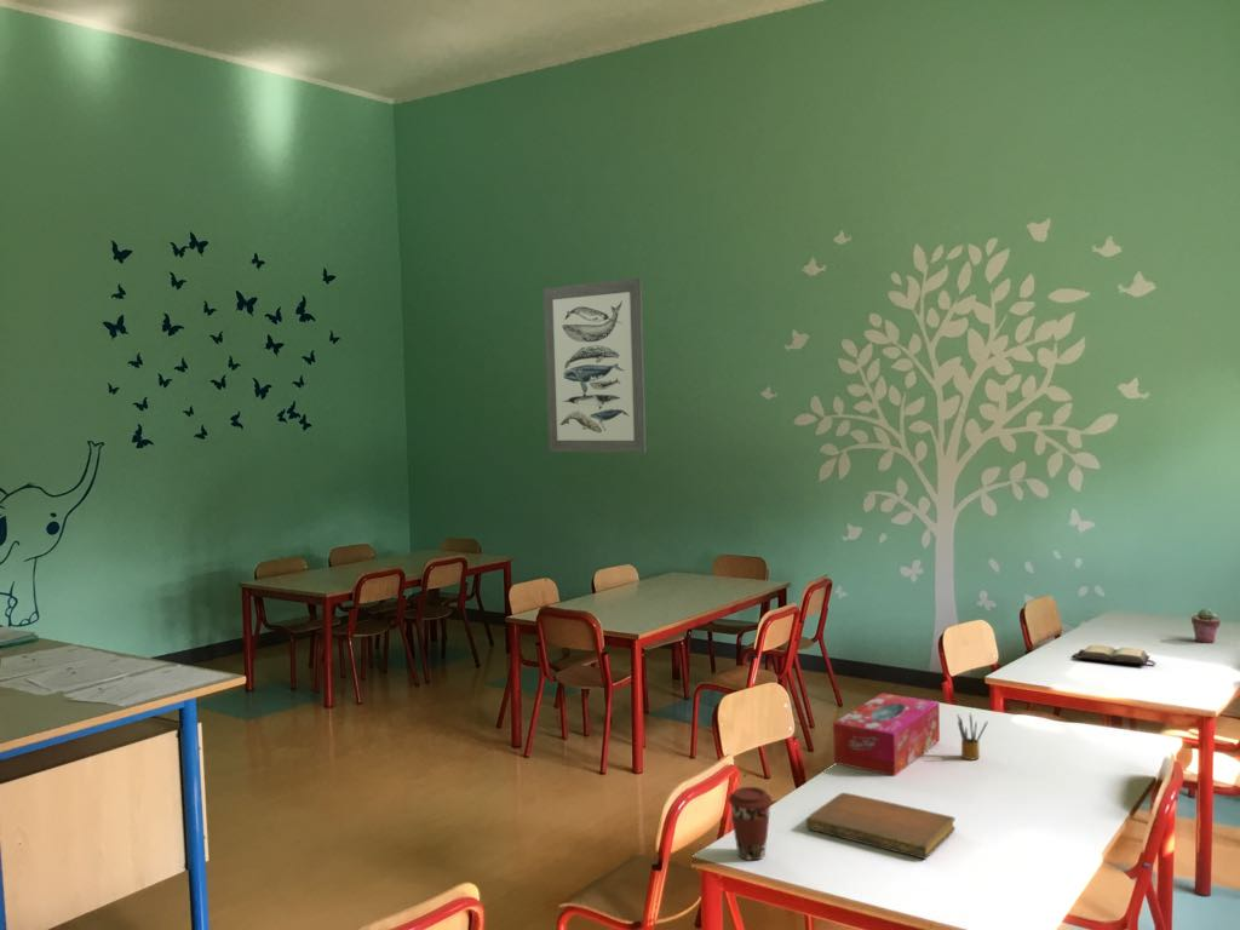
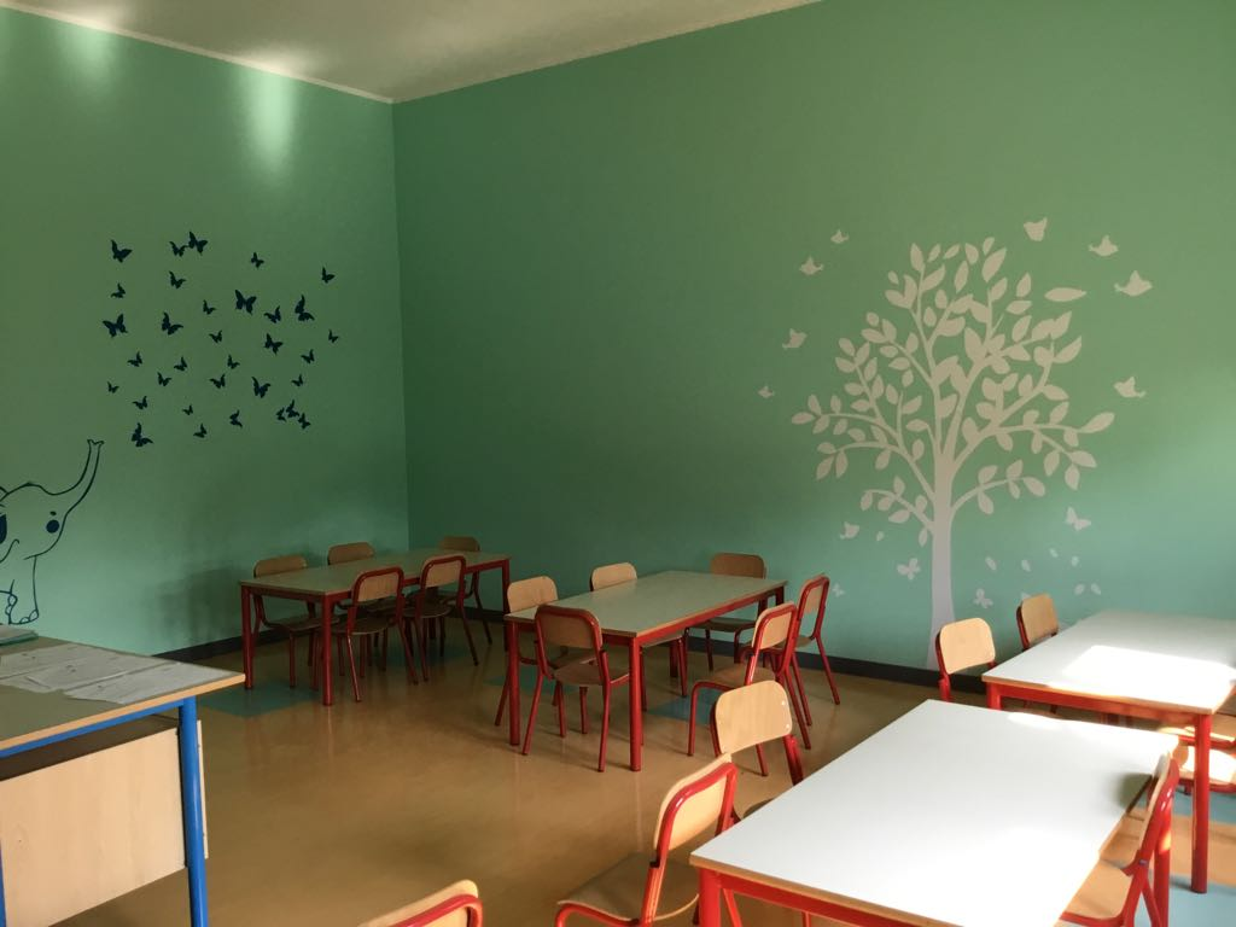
- tissue box (888, 731)
- wall art (592, 368)
- coffee cup (750, 823)
- pencil box (971, 736)
- notebook (880, 823)
- hardback book (1113, 654)
- potted succulent (1205, 624)
